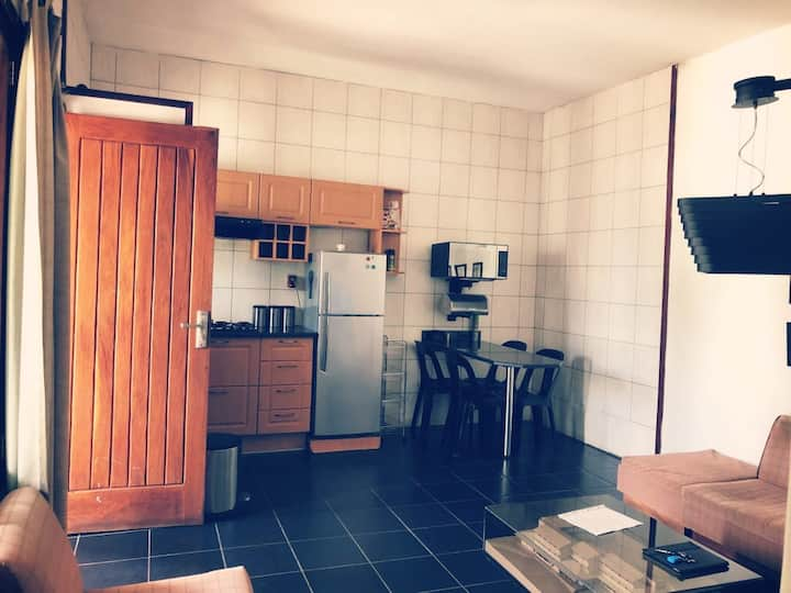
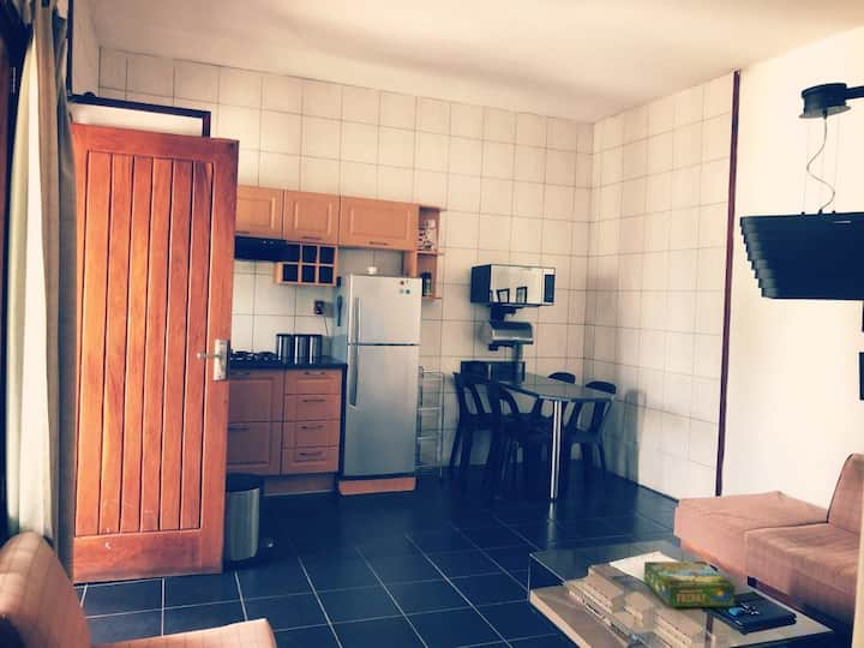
+ board game (688, 583)
